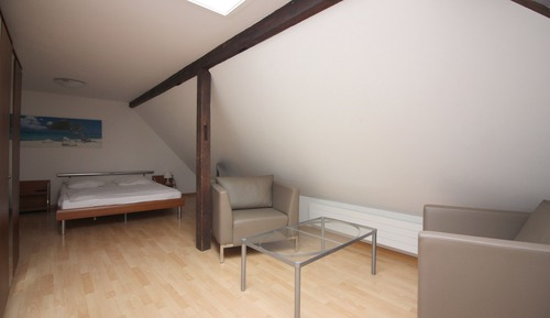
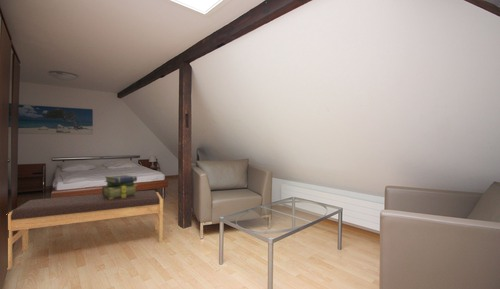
+ bench (96, 219)
+ stack of books (120, 185)
